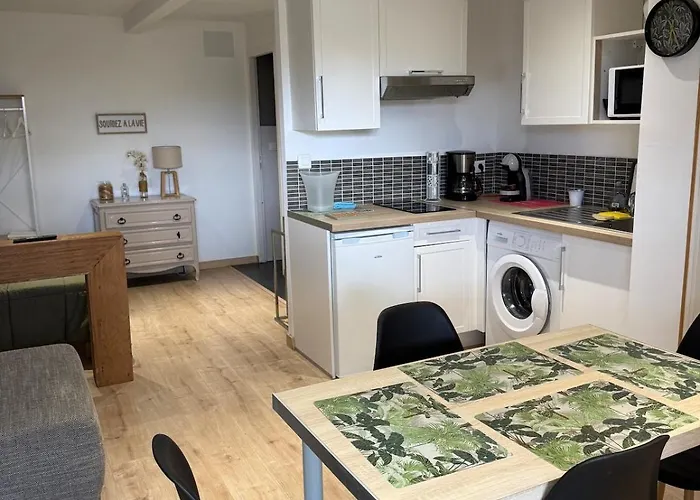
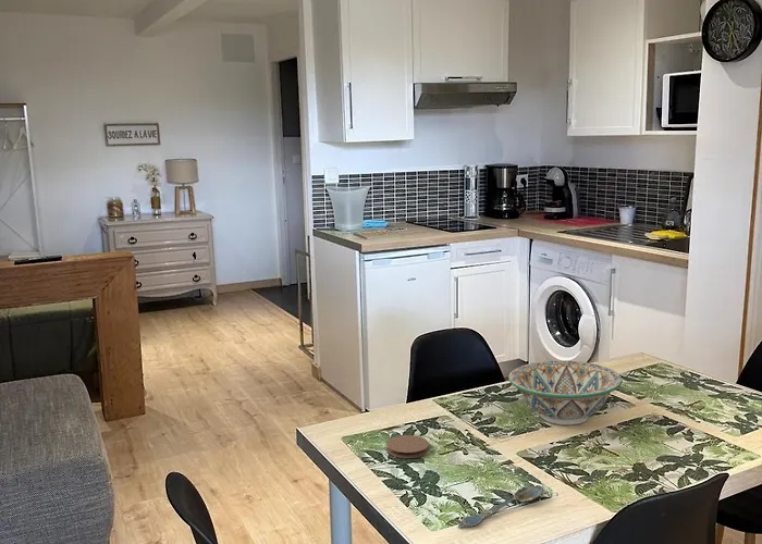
+ coaster (407, 446)
+ decorative bowl (563, 396)
+ spoon (502, 506)
